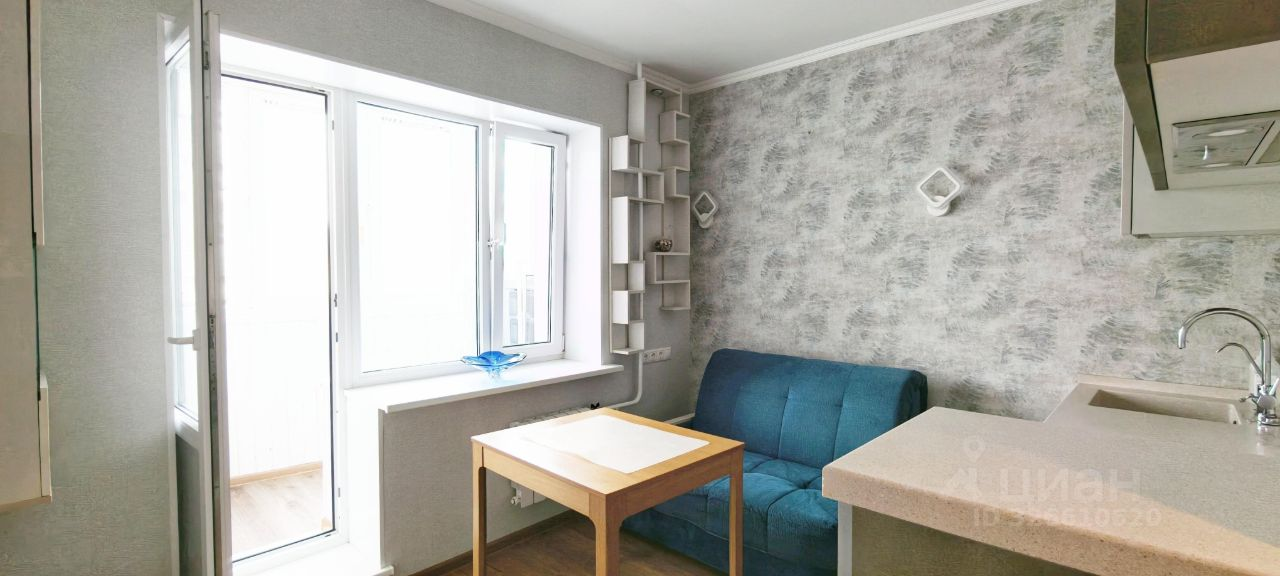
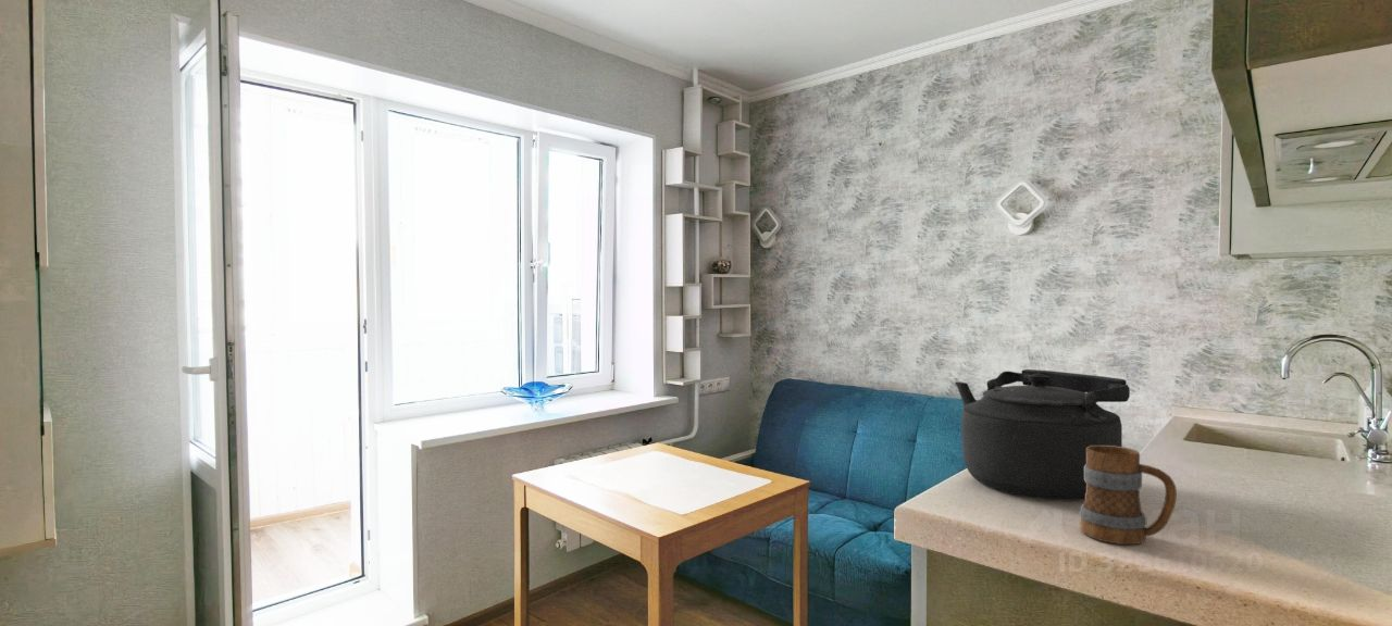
+ kettle (1035, 427)
+ mug (1126, 493)
